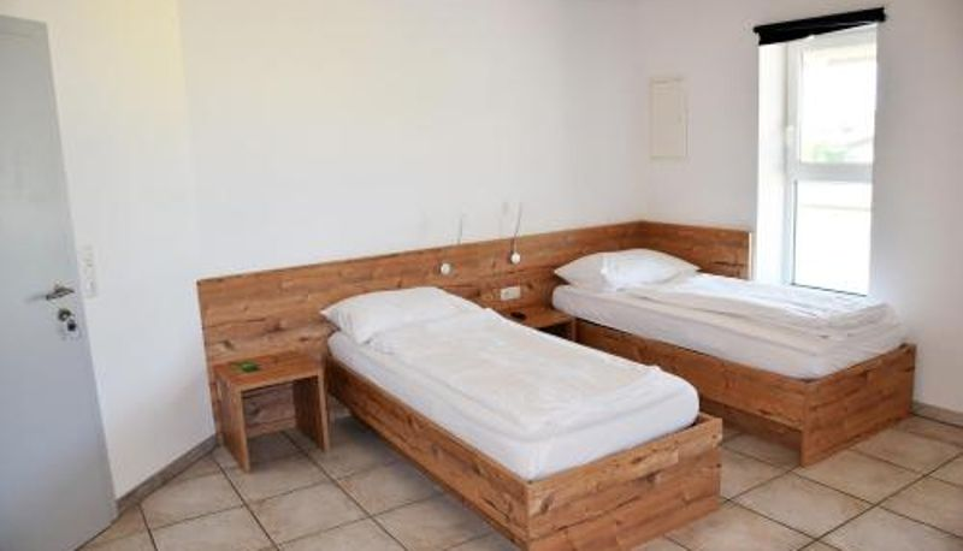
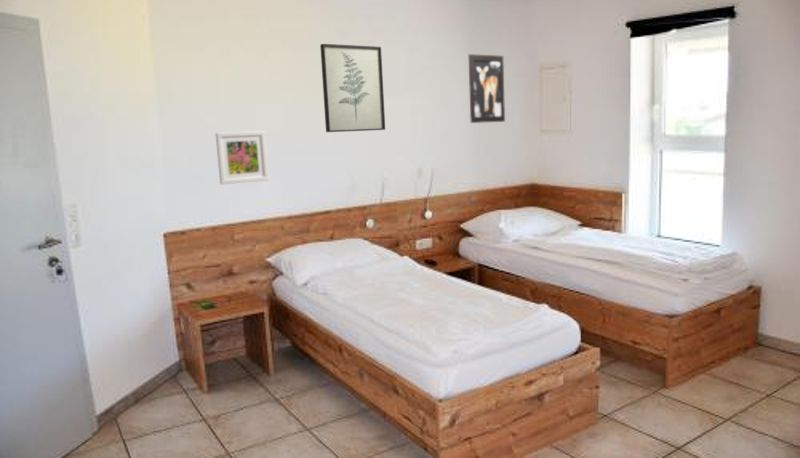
+ wall art (487, 88)
+ wall art (354, 88)
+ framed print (242, 157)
